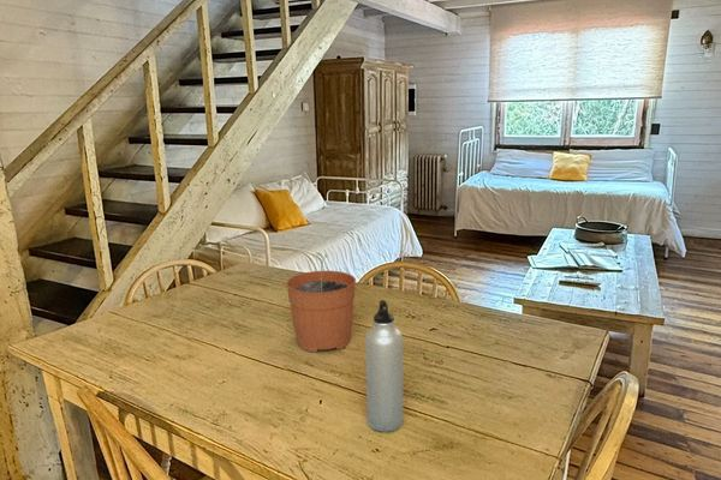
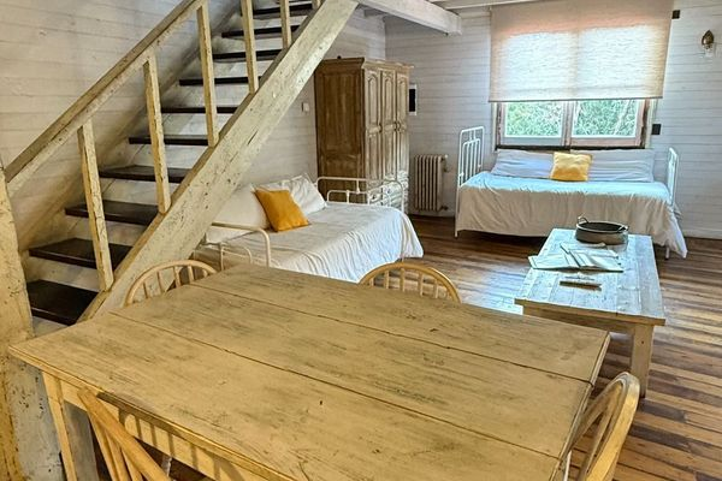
- water bottle (383, 364)
- plant pot (321, 295)
